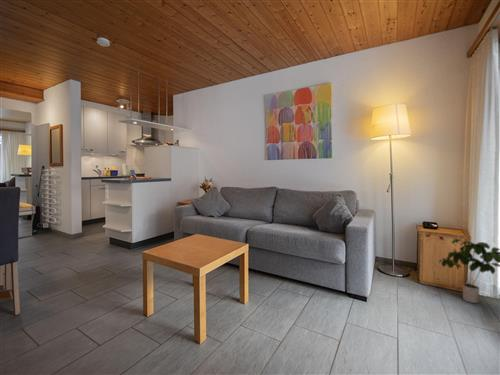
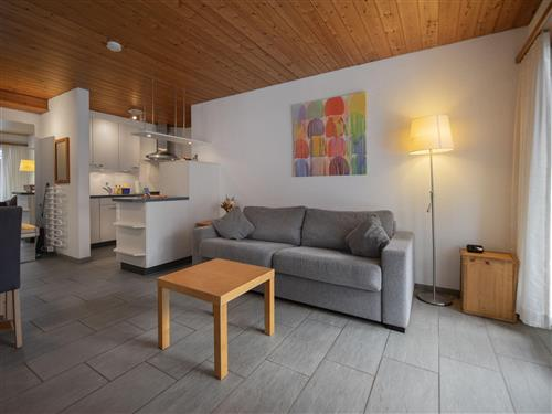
- potted plant (471, 270)
